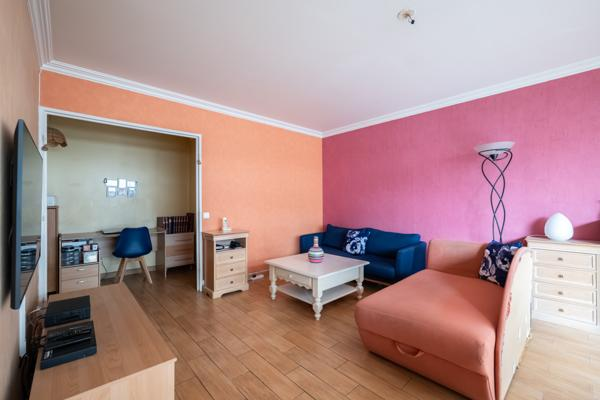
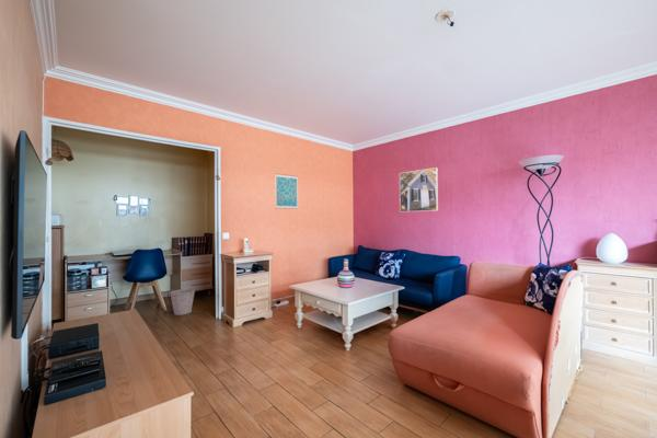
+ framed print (417, 191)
+ wall art (287, 192)
+ bucket (182, 301)
